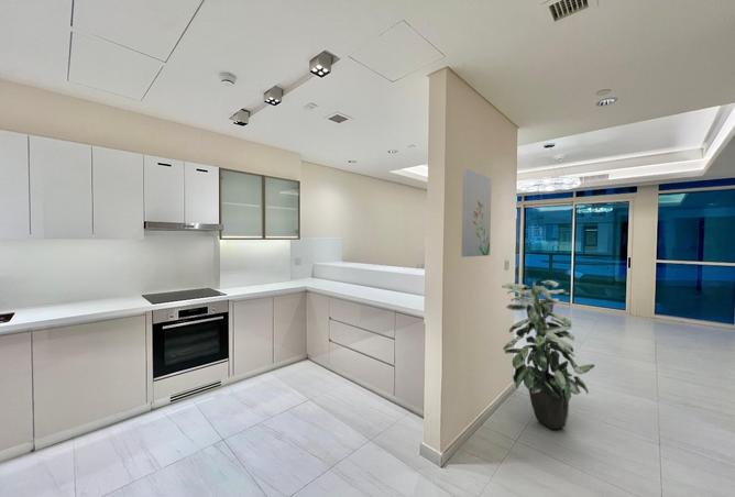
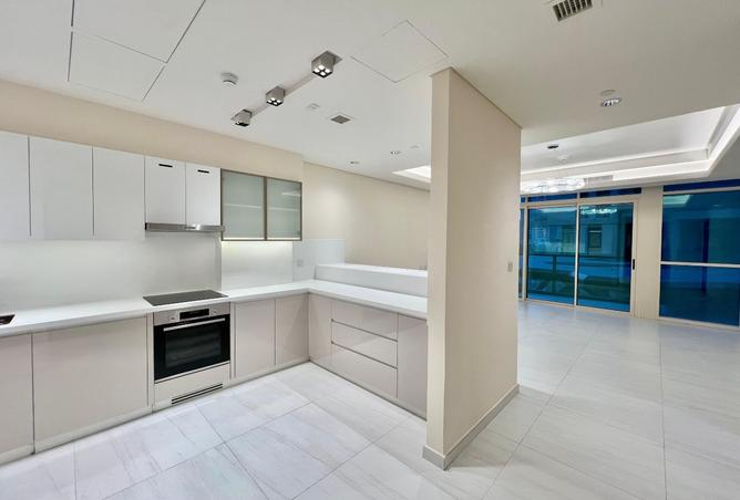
- wall art (476, 216)
- indoor plant (542, 351)
